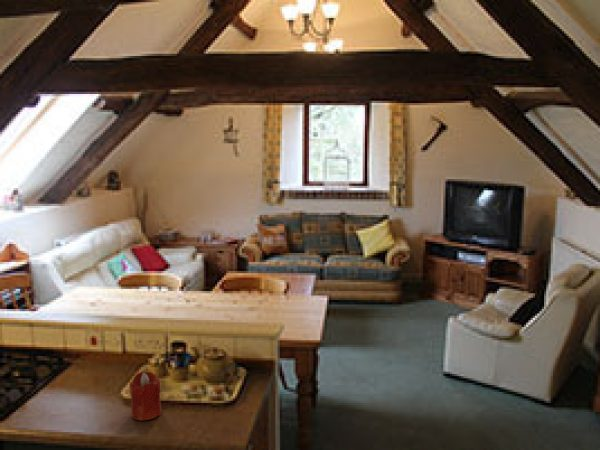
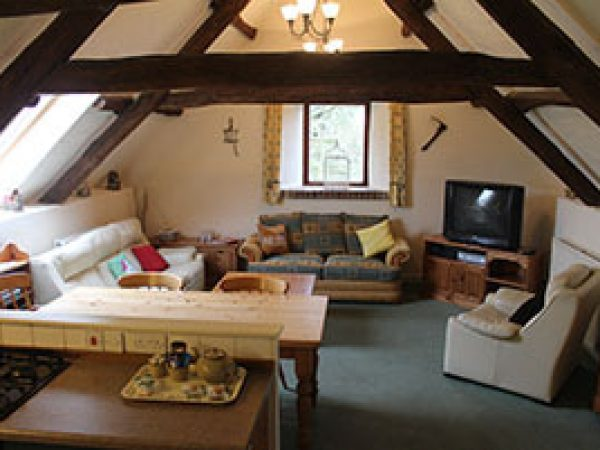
- candle (145, 393)
